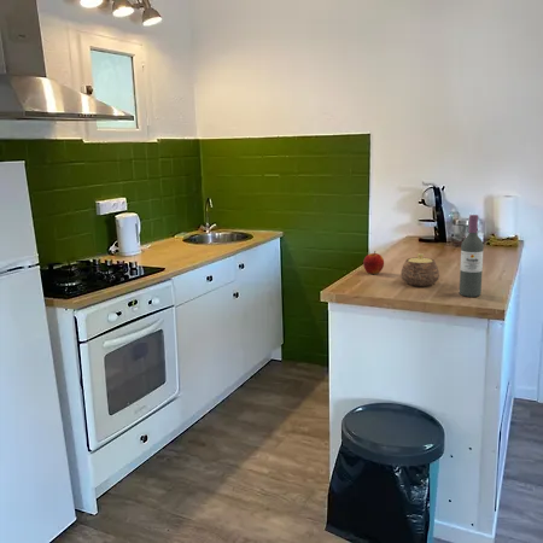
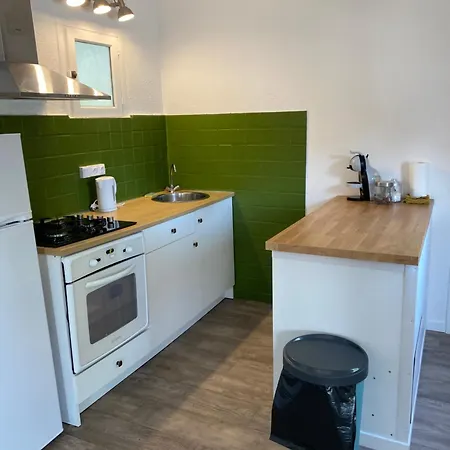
- apple (373, 262)
- teapot (419, 269)
- wine bottle (472, 255)
